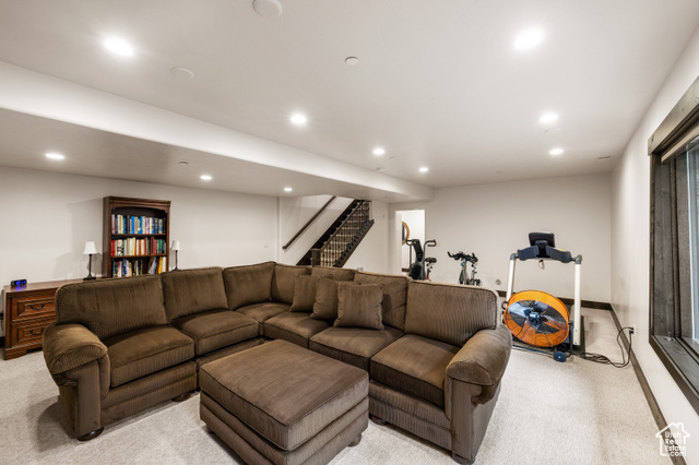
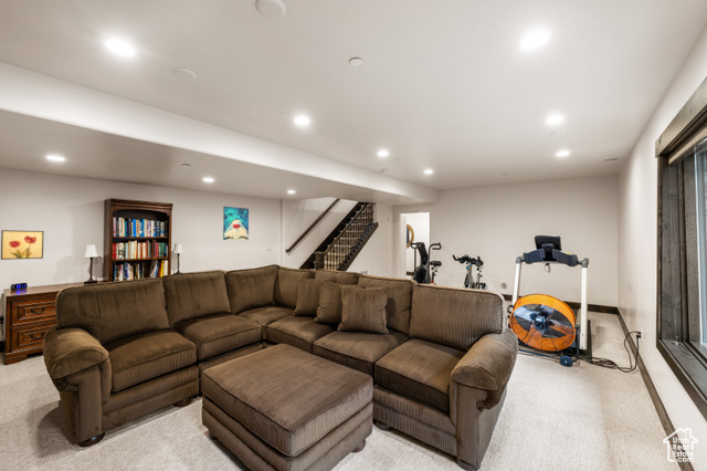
+ wall art (22, 244)
+ wall art (235, 223)
